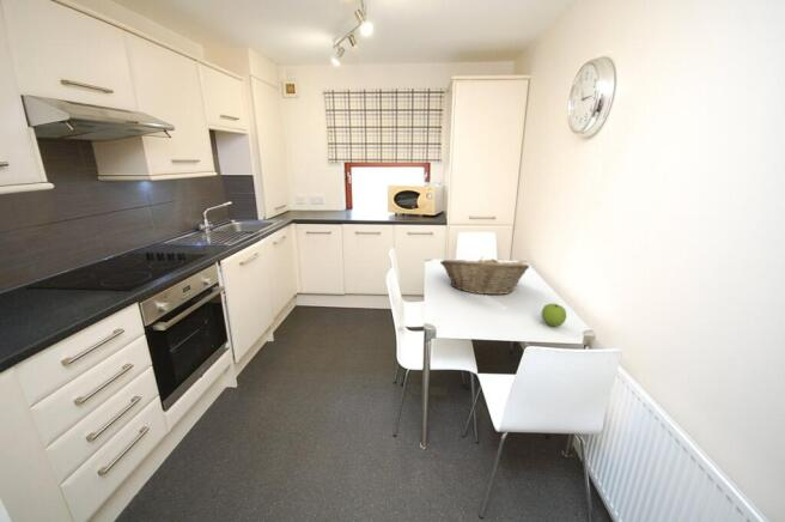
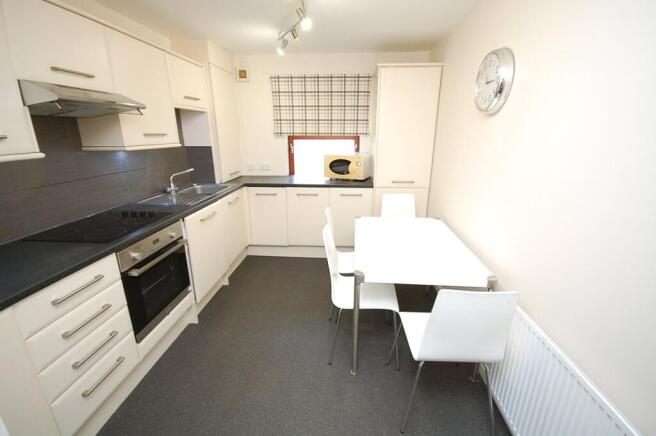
- fruit basket (482, 271)
- apple (553, 315)
